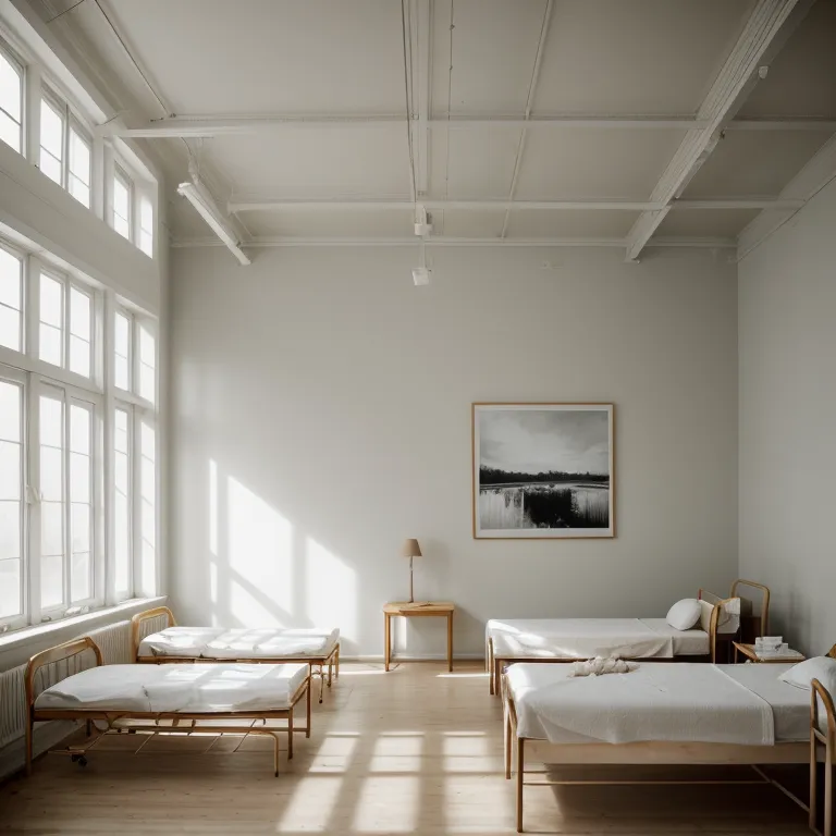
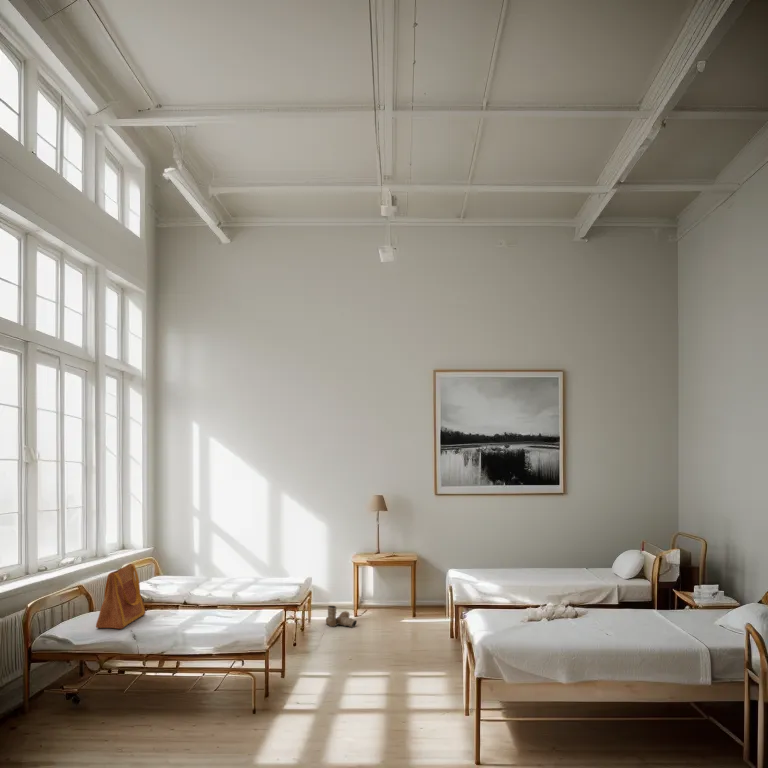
+ boots (340, 614)
+ tote bag (121, 594)
